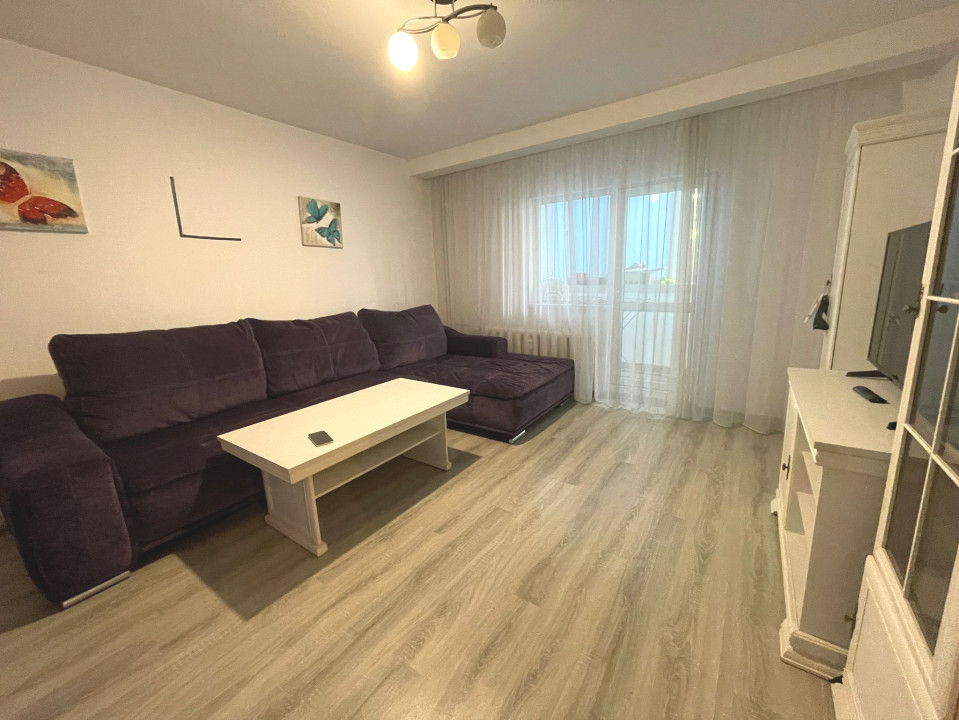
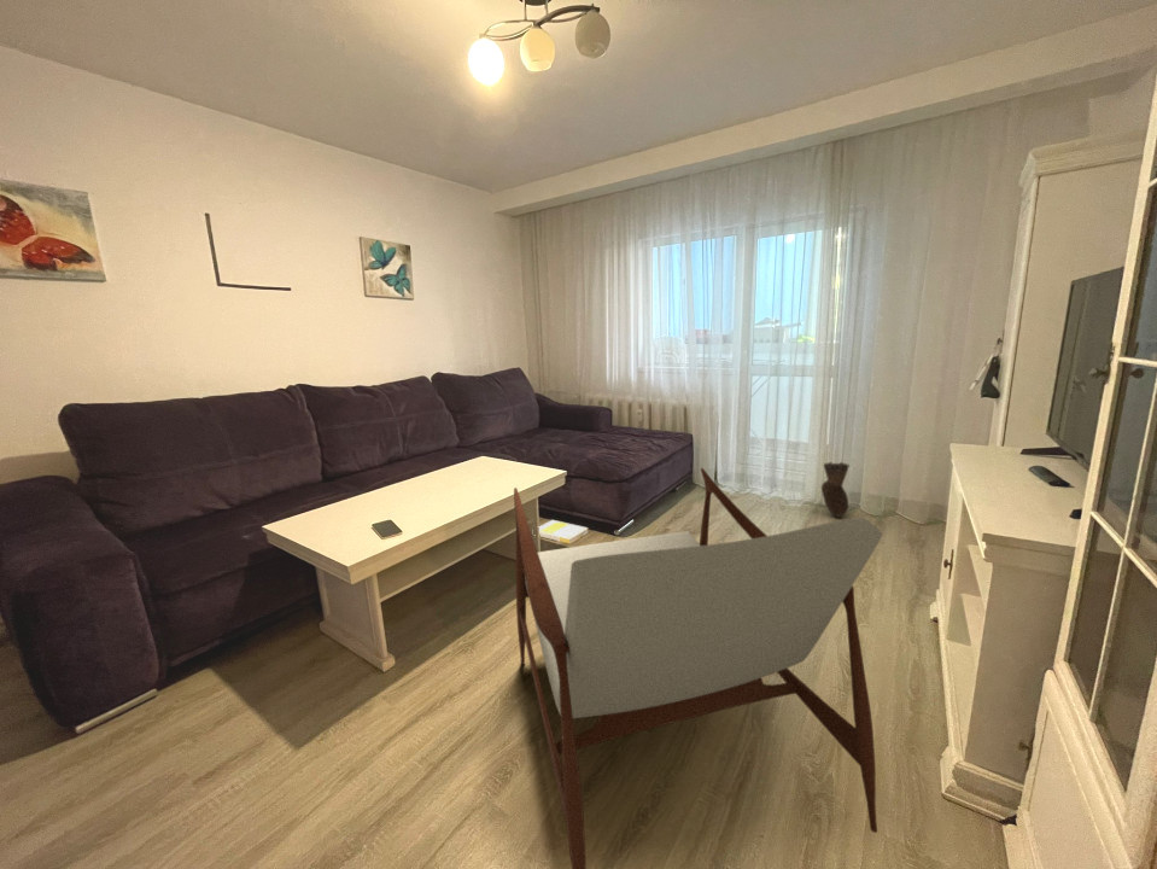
+ book (560, 531)
+ armchair (656, 611)
+ vase (834, 488)
